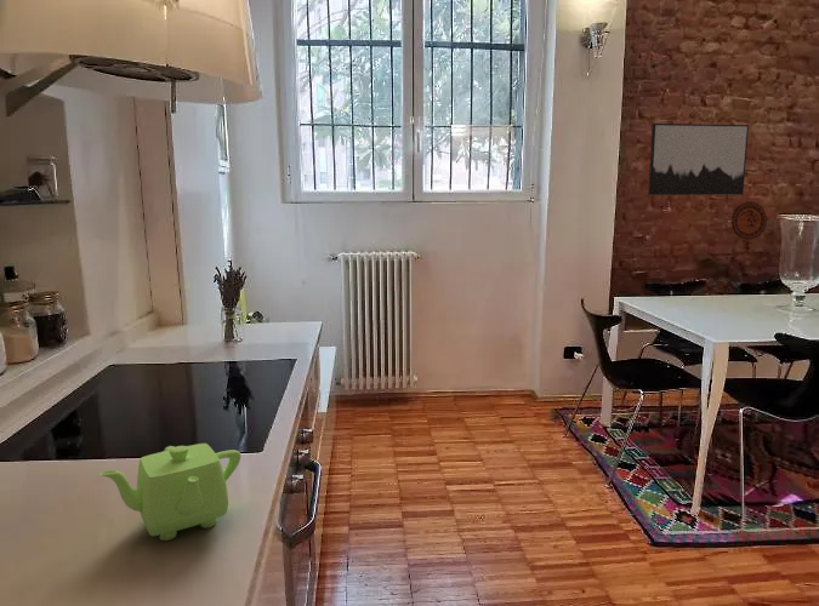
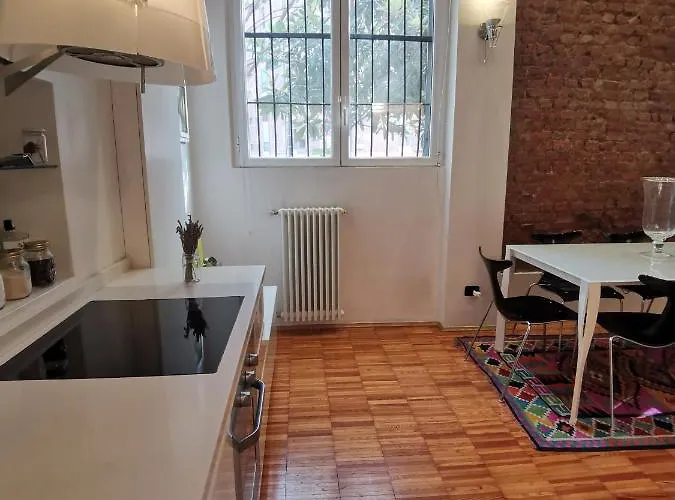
- decorative plate (749, 221)
- teapot (177, 488)
- wall art (698, 159)
